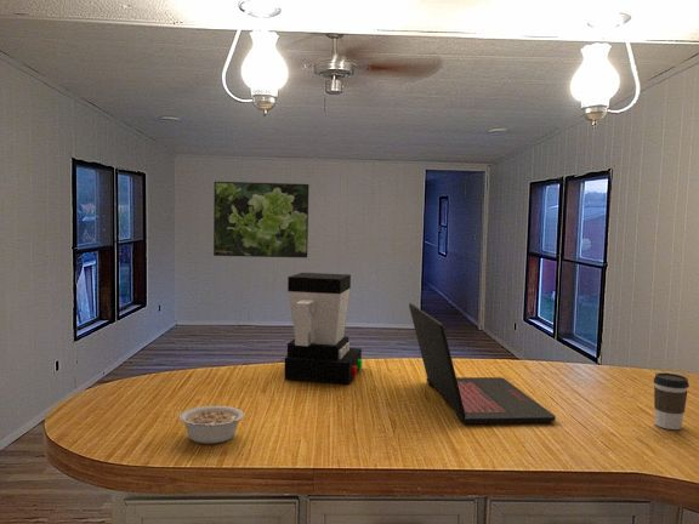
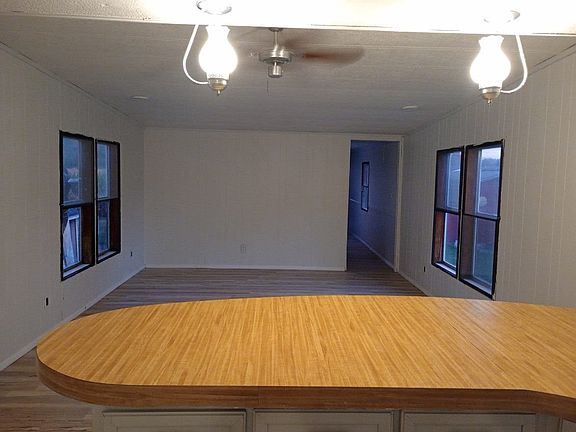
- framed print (261, 220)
- coffee cup (669, 400)
- legume (214, 423)
- coffee maker (324, 326)
- laptop (476, 377)
